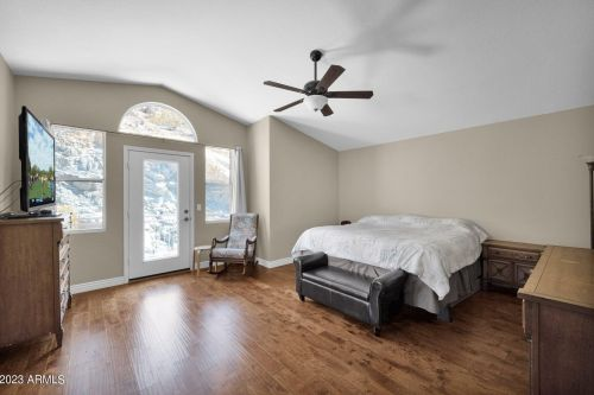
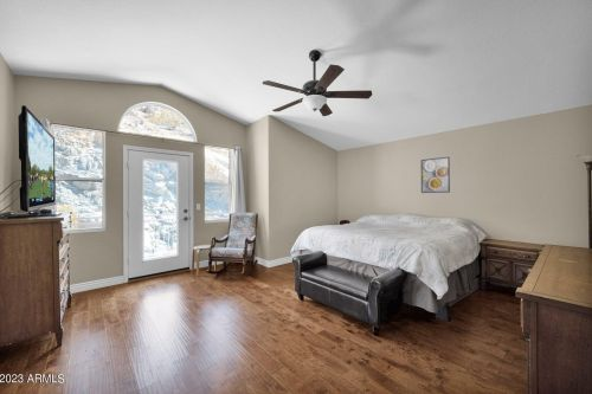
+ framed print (435, 175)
